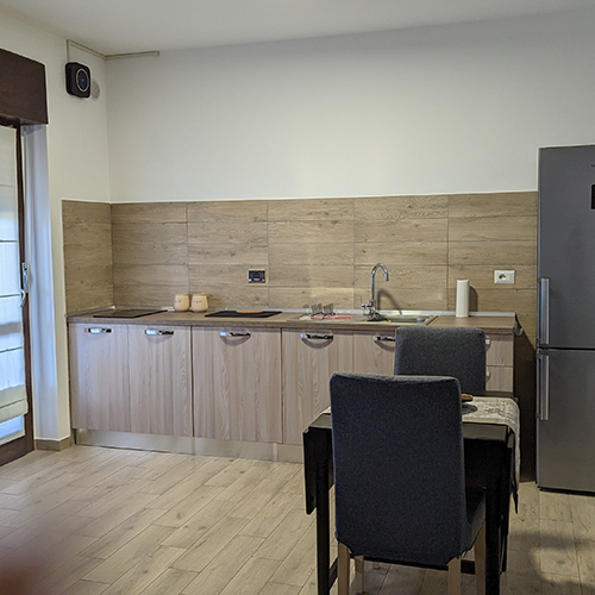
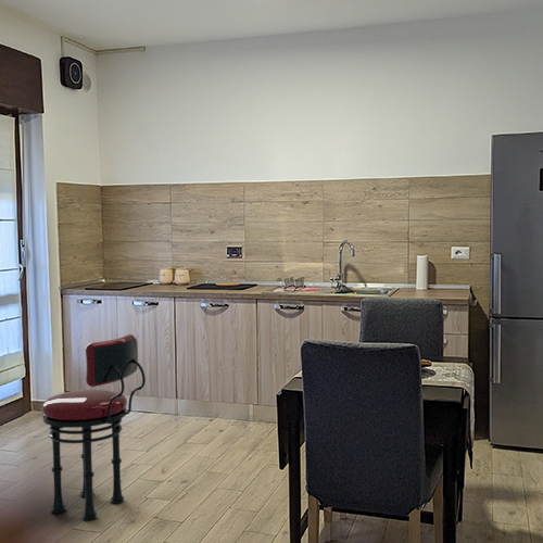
+ stool (93, 422)
